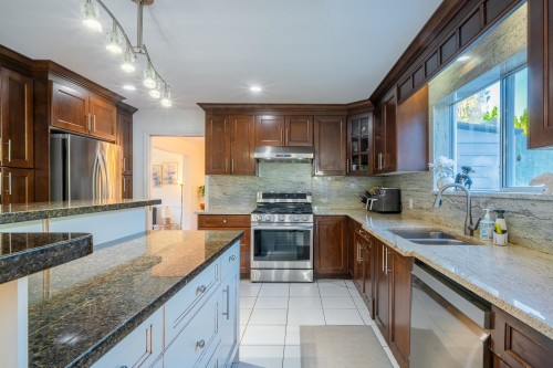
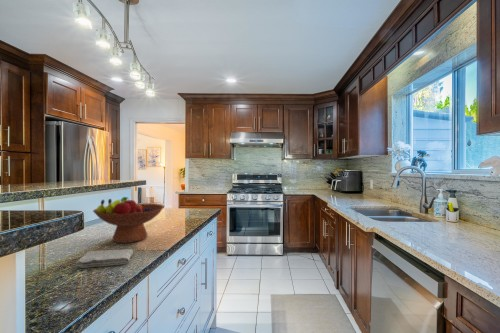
+ washcloth (106, 257)
+ fruit bowl (130, 217)
